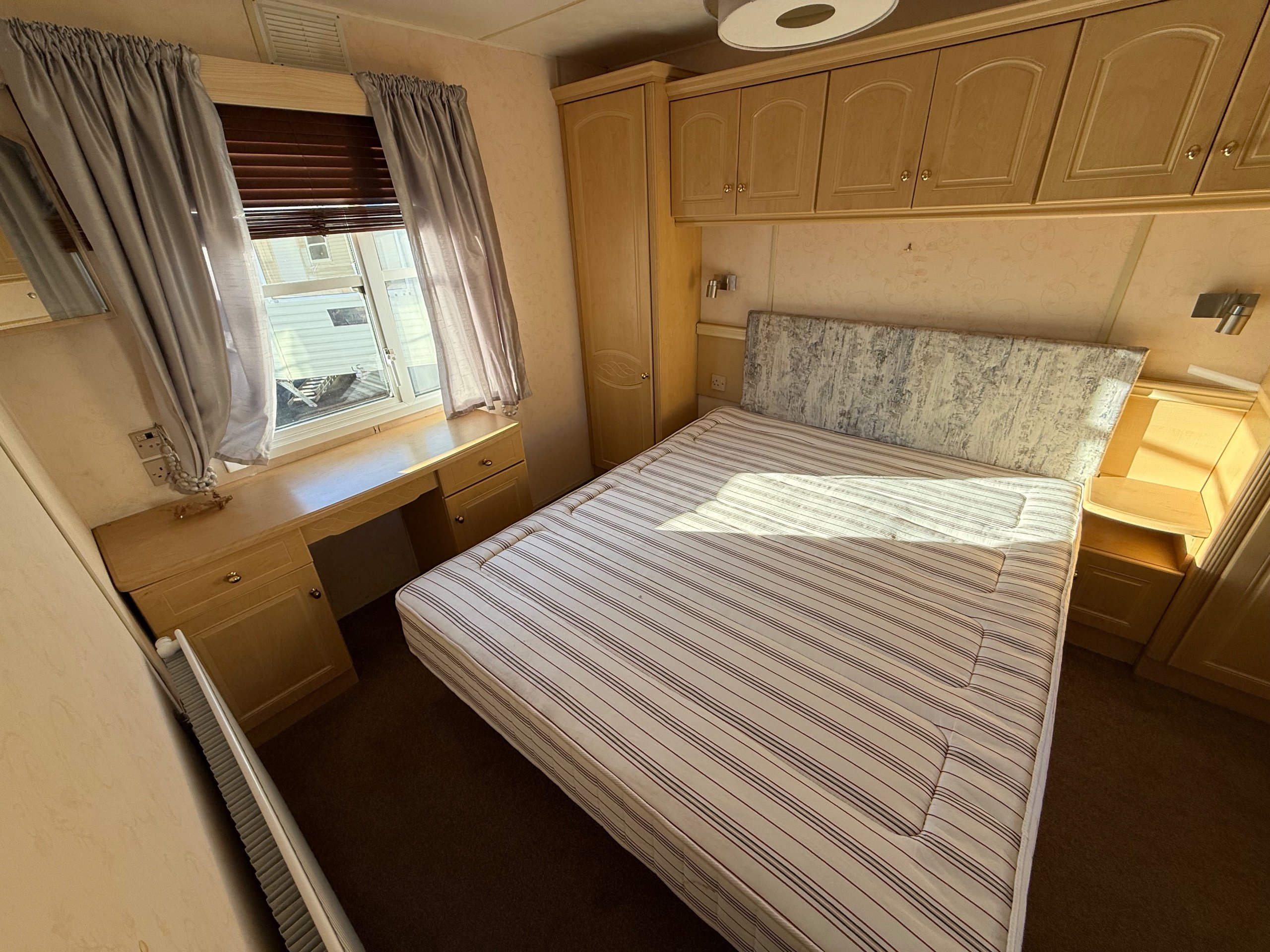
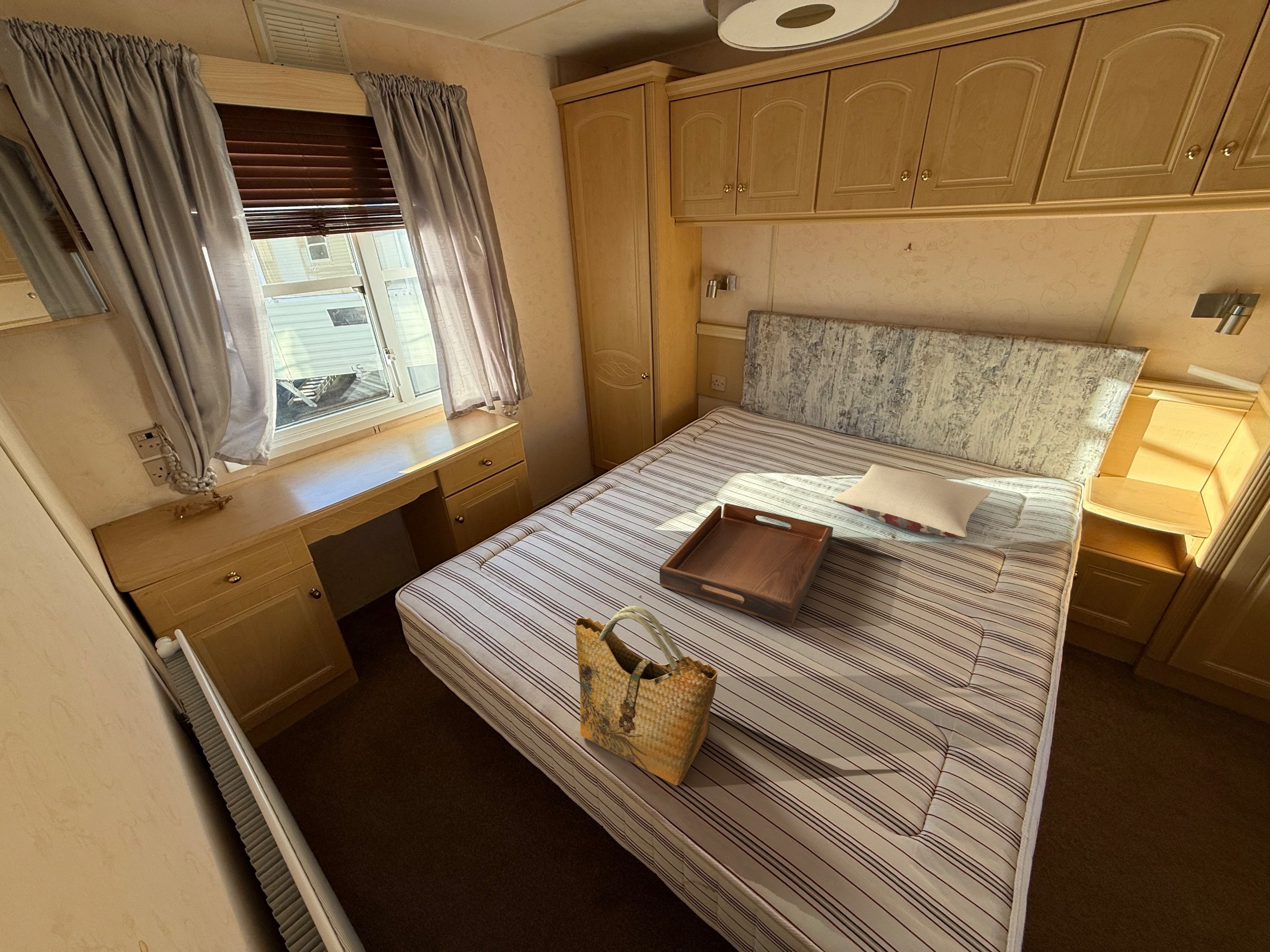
+ pillow (913, 495)
+ serving tray (751, 554)
+ grocery bag (643, 676)
